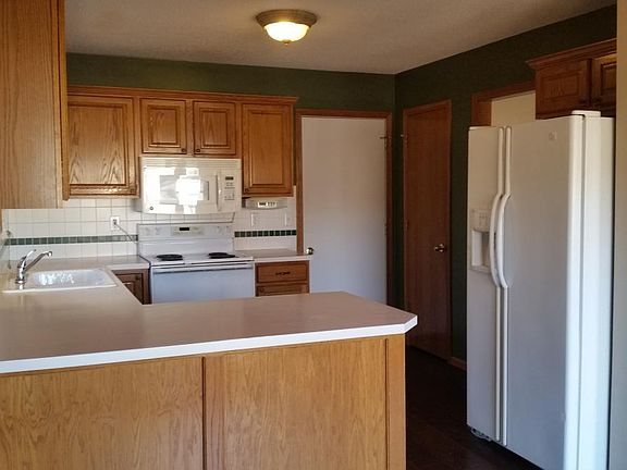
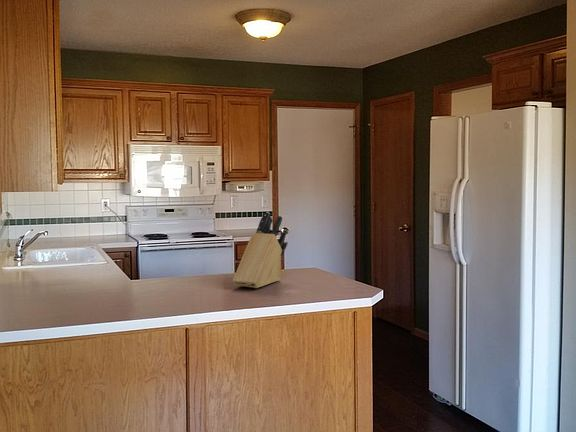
+ knife block (262, 247)
